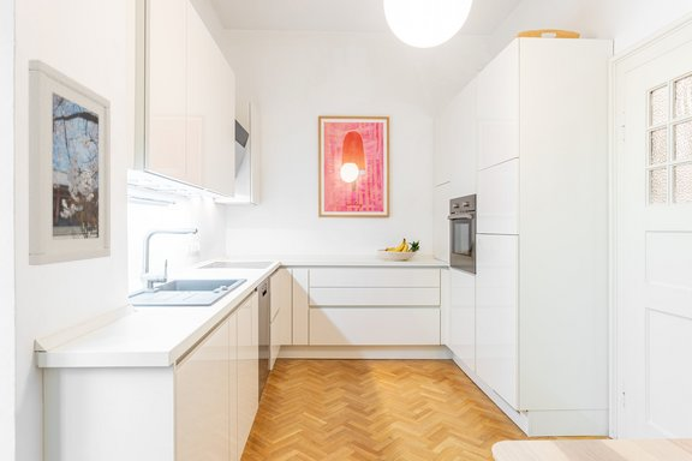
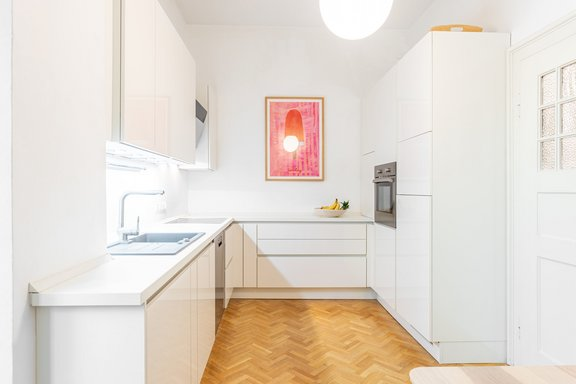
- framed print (74, 170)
